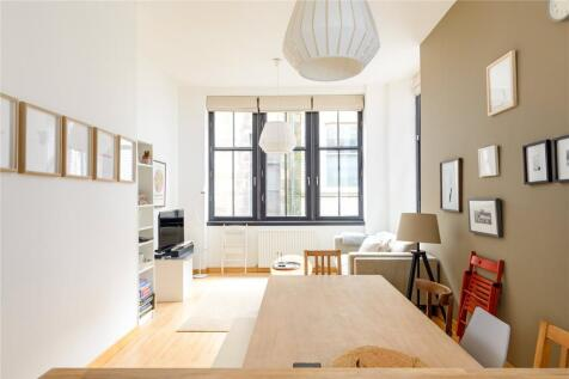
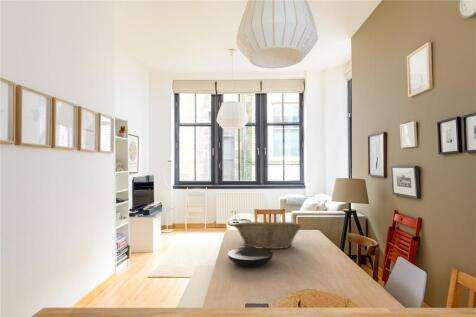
+ fruit basket (267, 231)
+ plate (250, 258)
